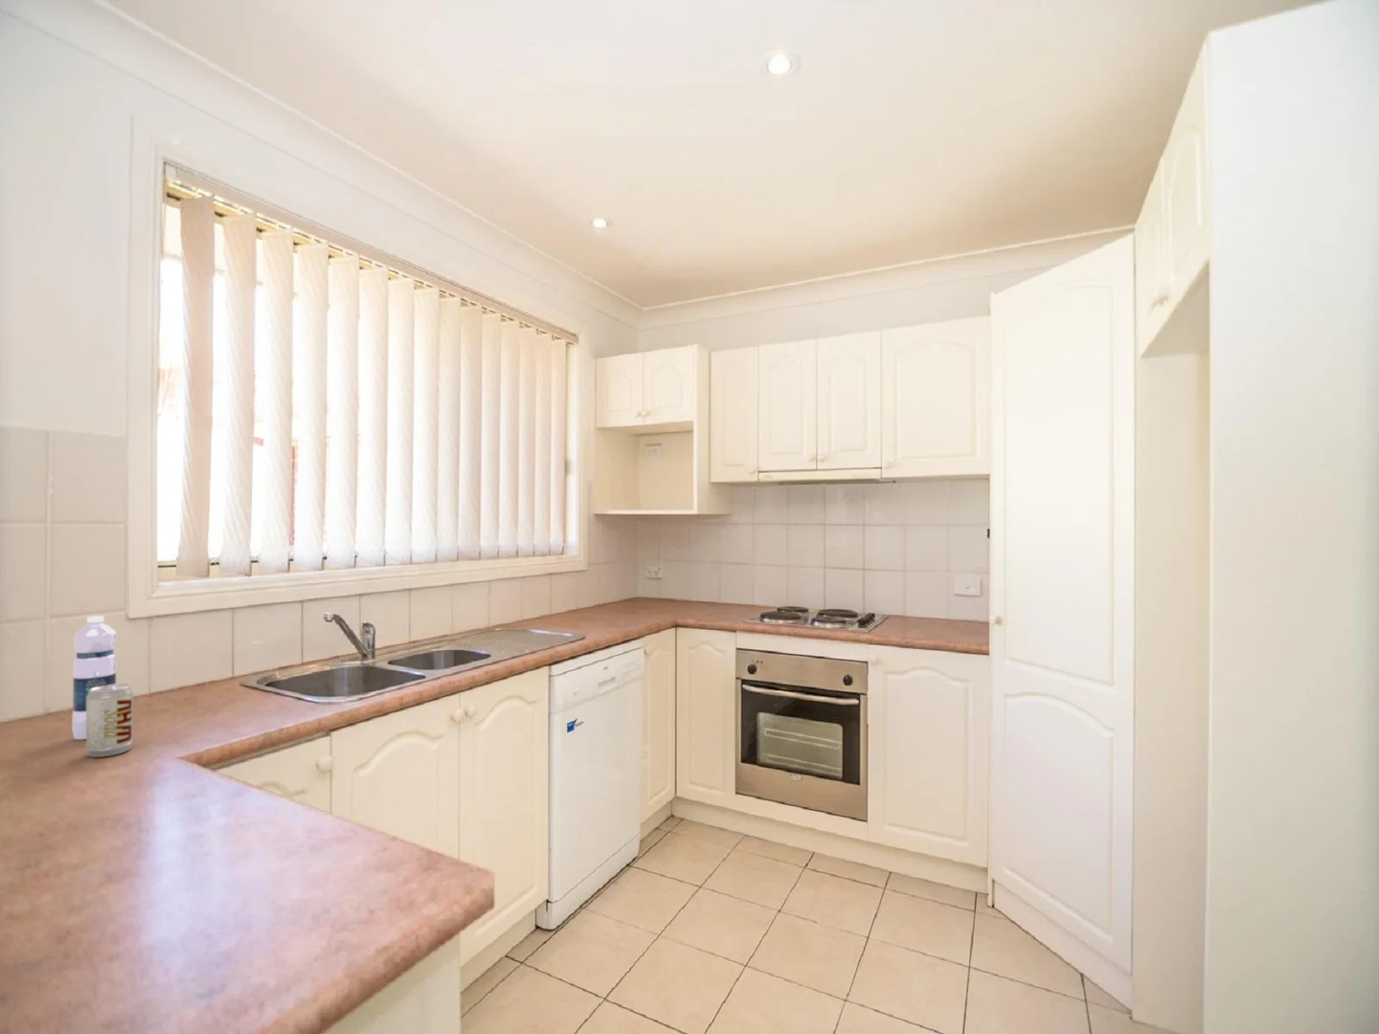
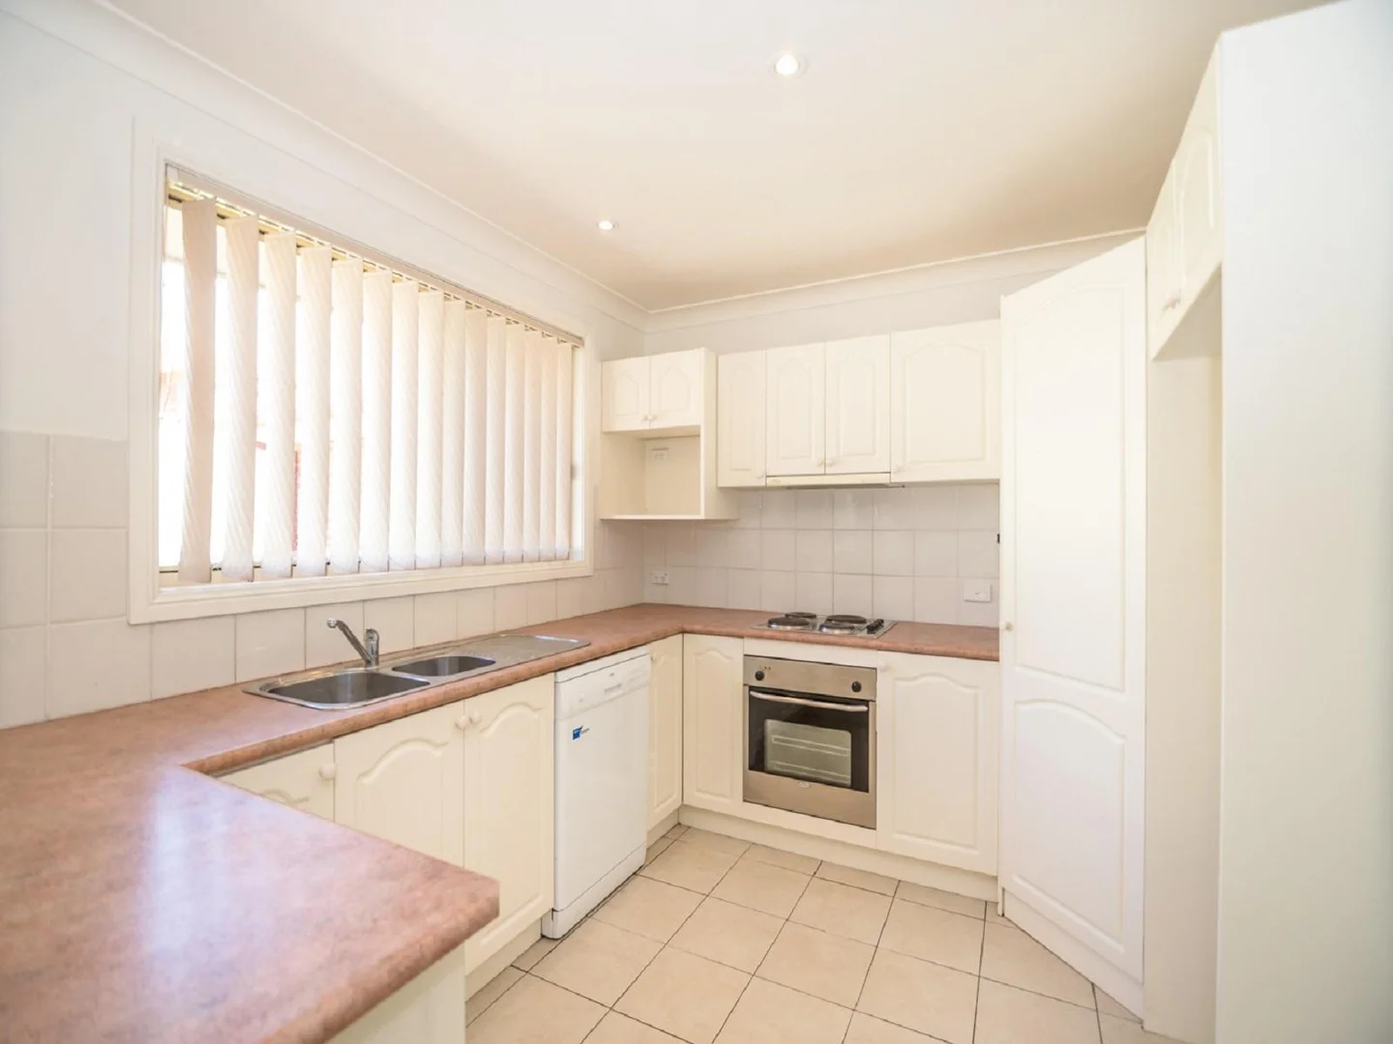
- water bottle (94, 676)
- beverage can (110, 719)
